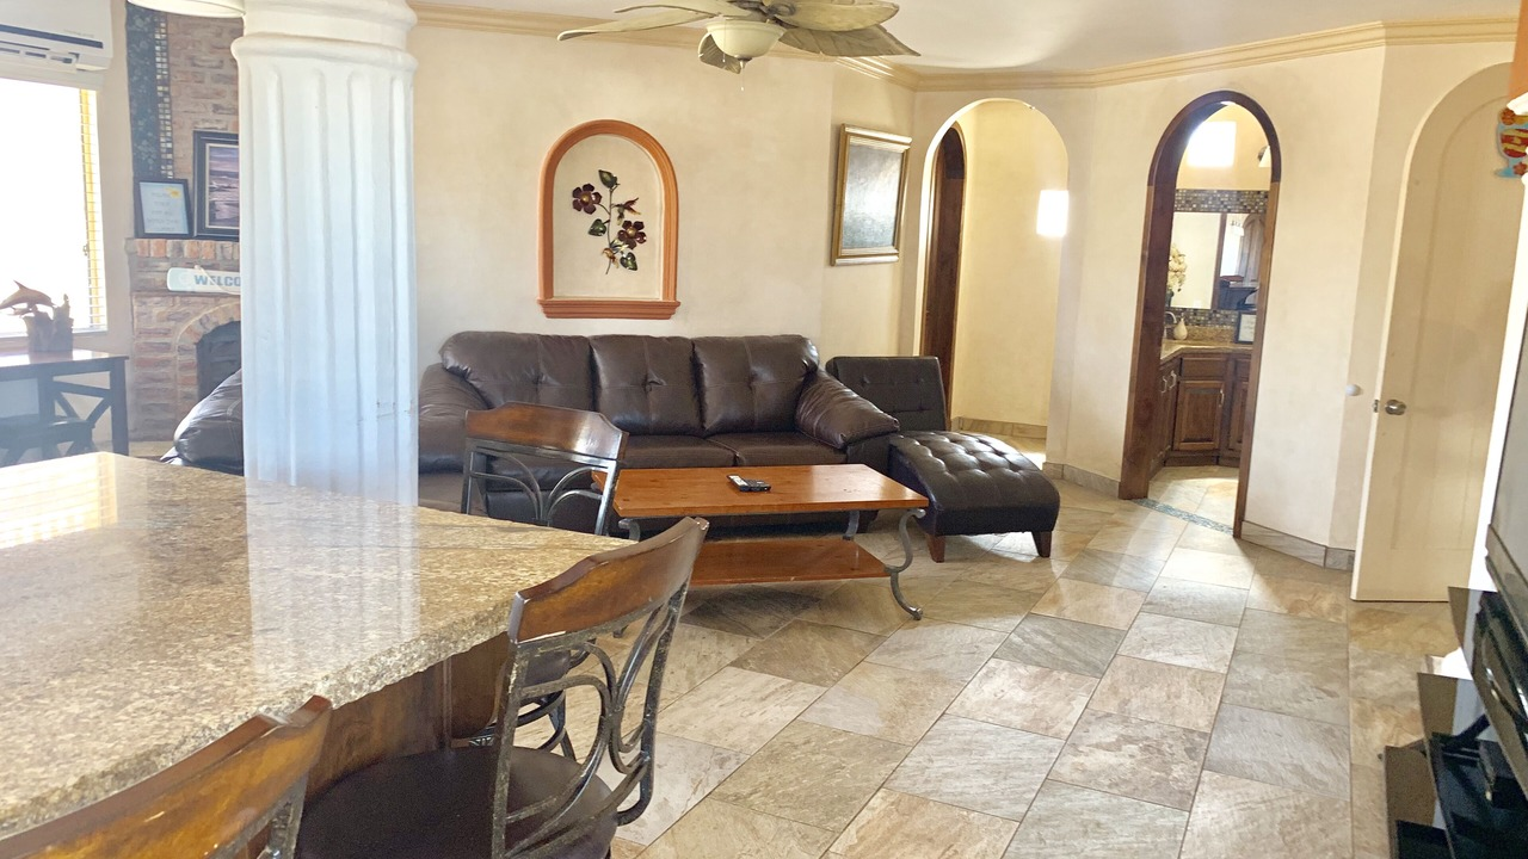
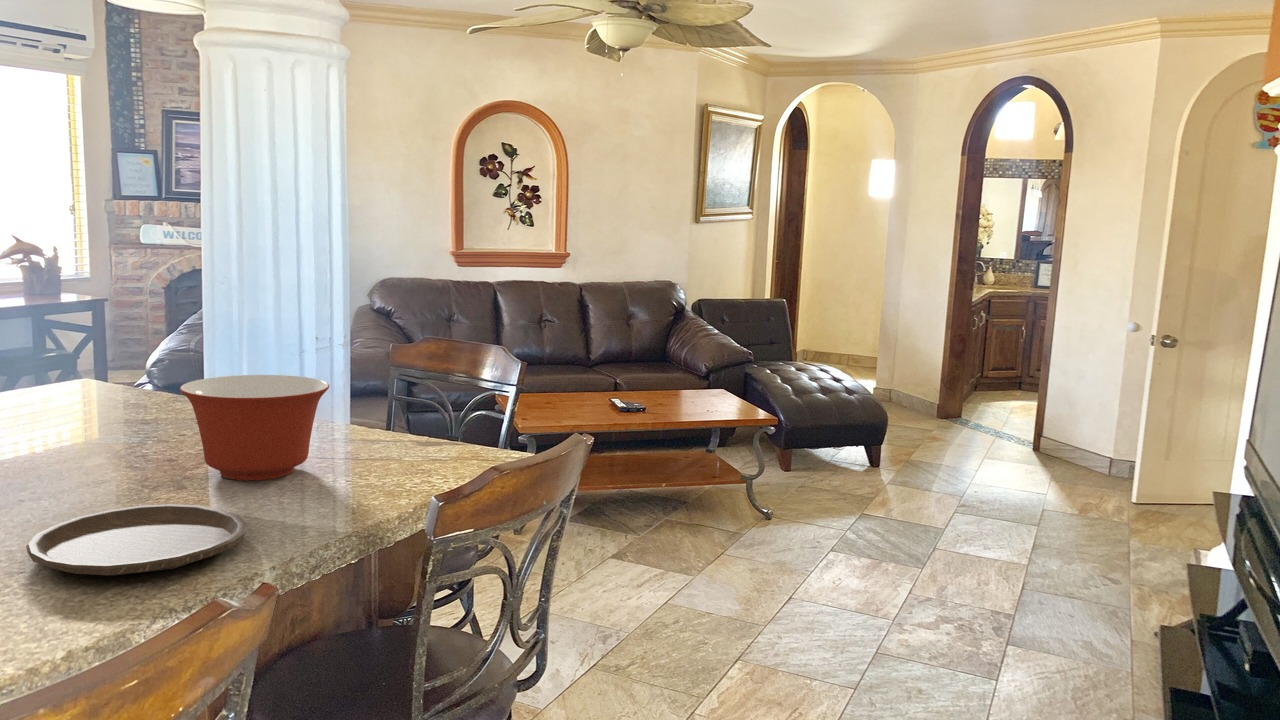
+ plate (142, 539)
+ mixing bowl (257, 428)
